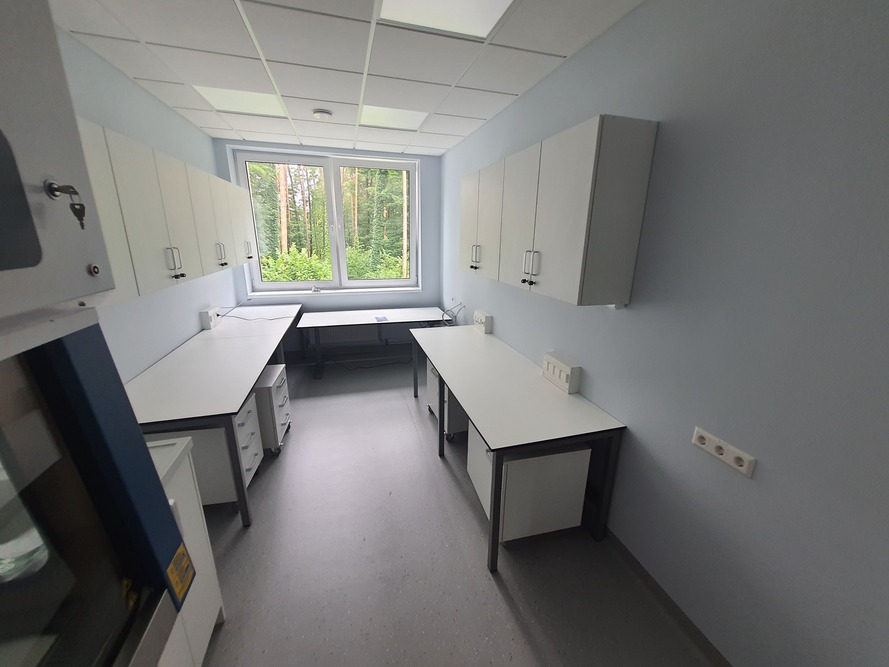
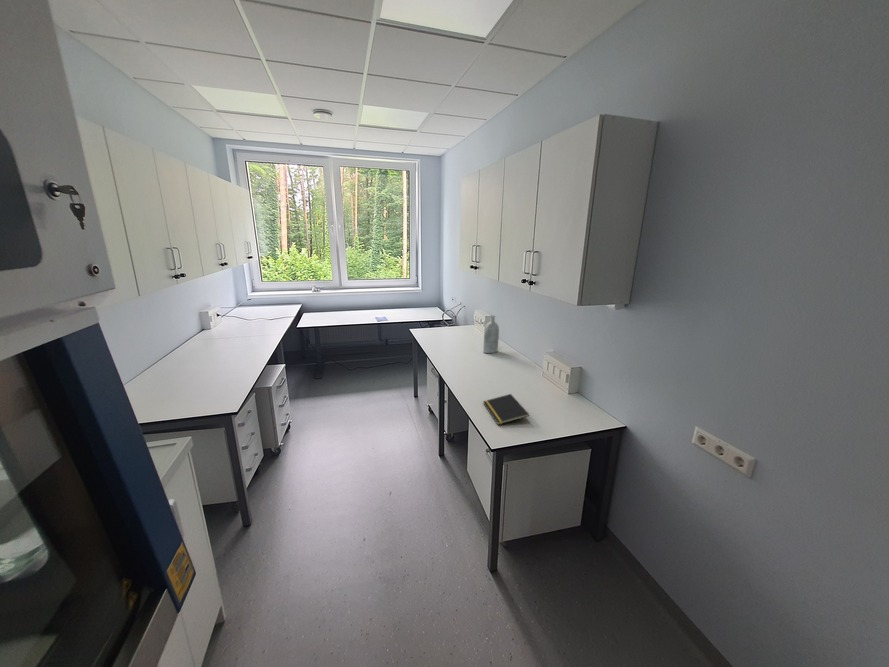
+ bottle (491, 333)
+ notepad (504, 408)
